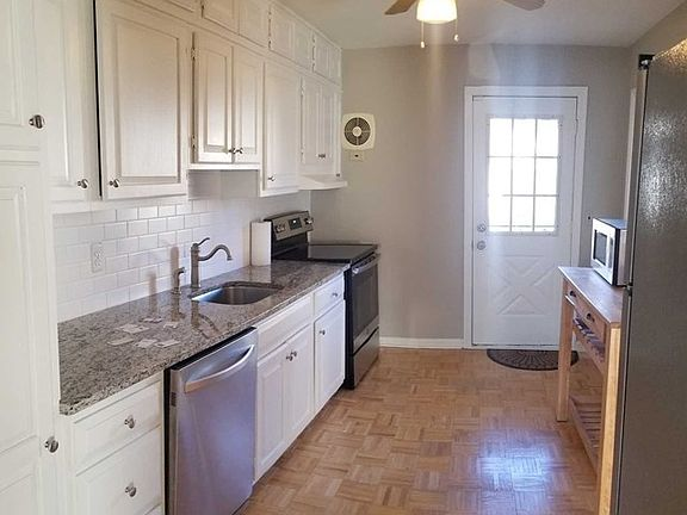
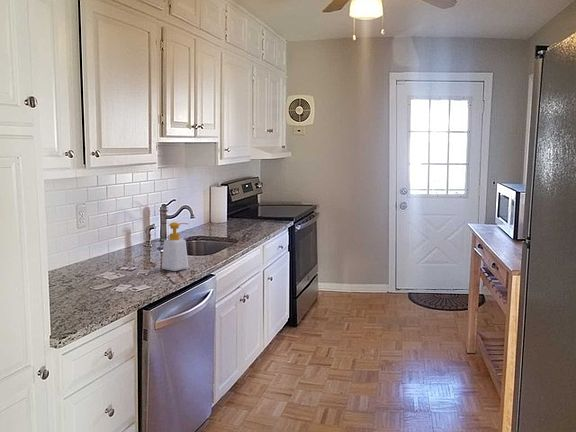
+ soap bottle (178, 245)
